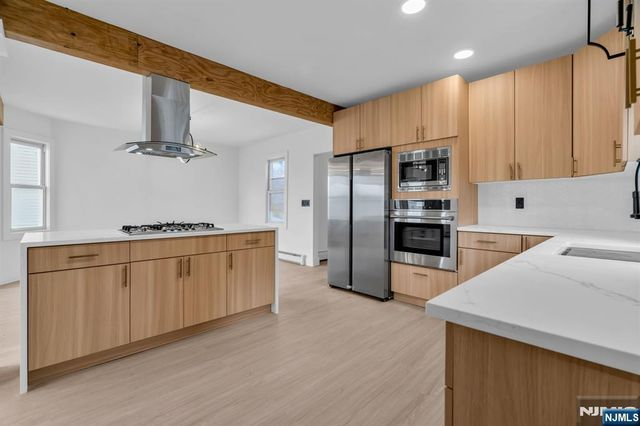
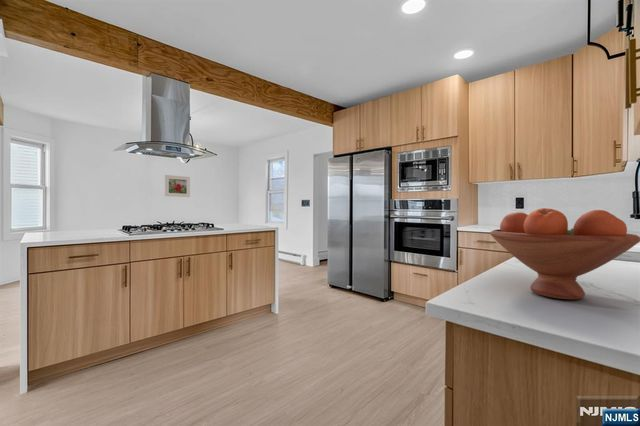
+ fruit bowl (556, 251)
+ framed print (177, 186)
